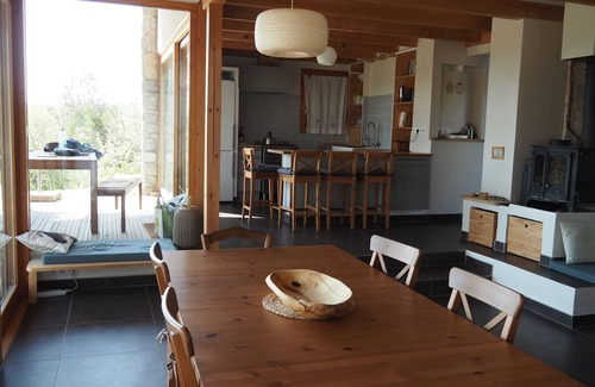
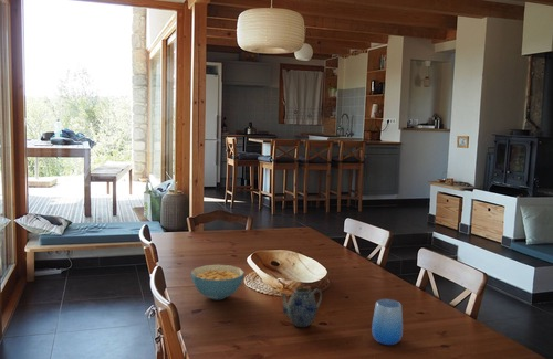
+ cup (387, 321)
+ cereal bowl (217, 284)
+ teapot (301, 305)
